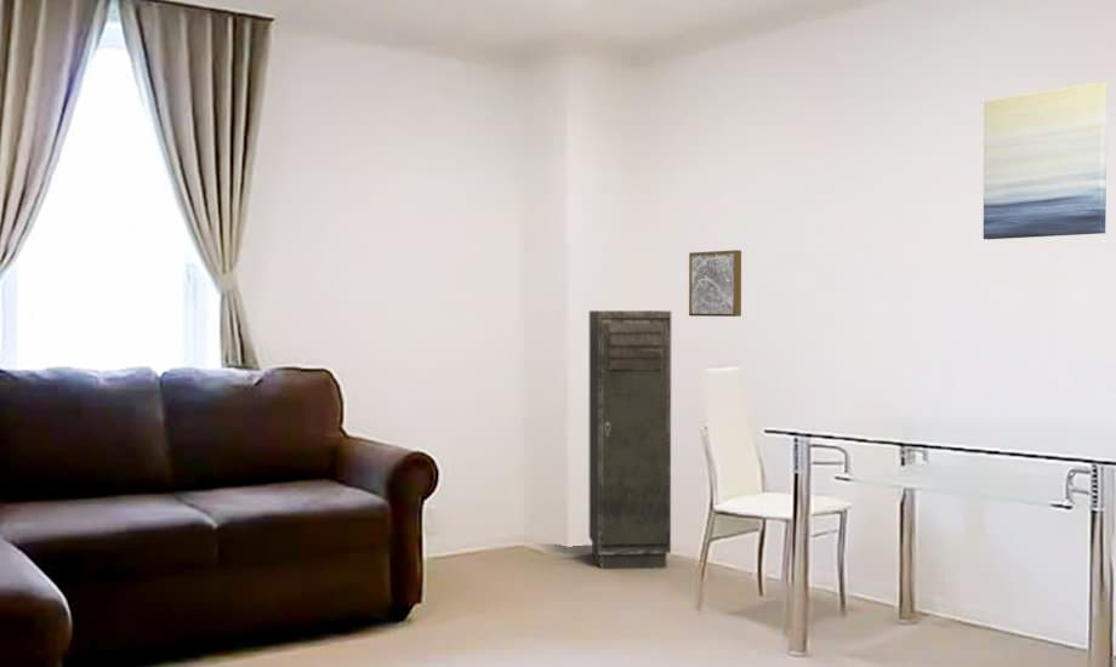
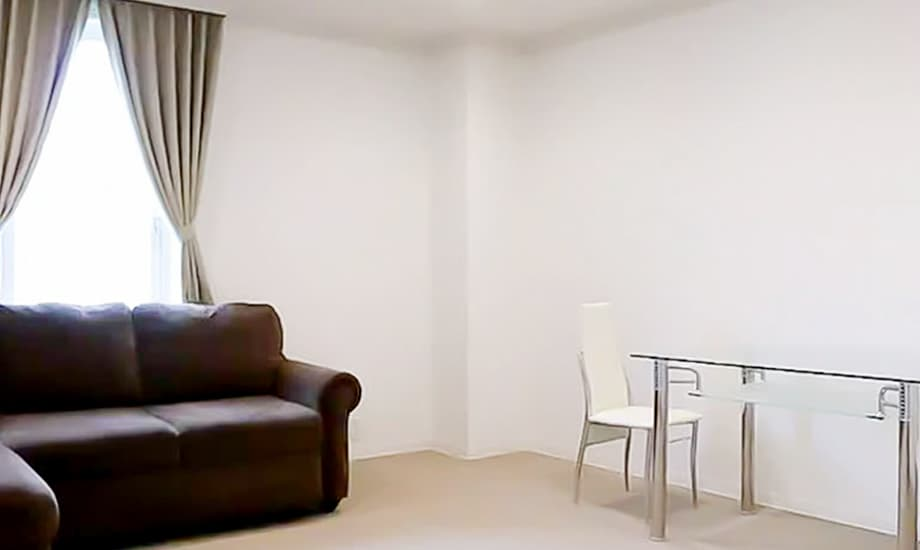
- wall art (1042, 164)
- wall art (714, 284)
- storage cabinet (628, 435)
